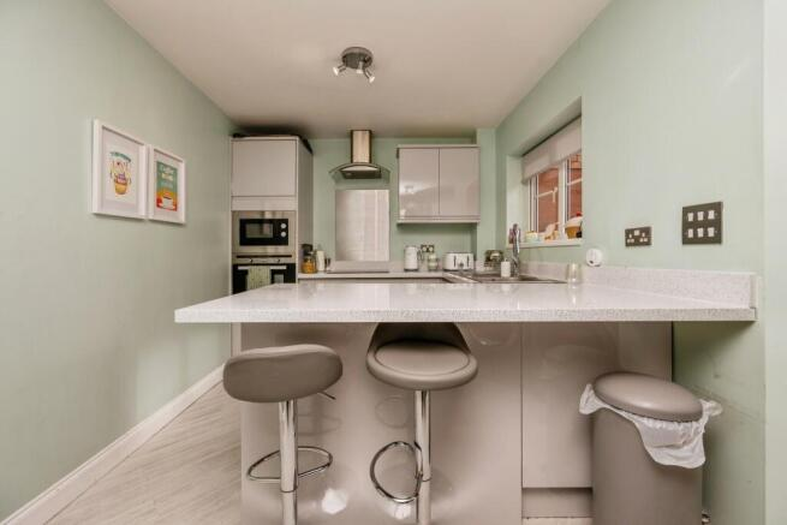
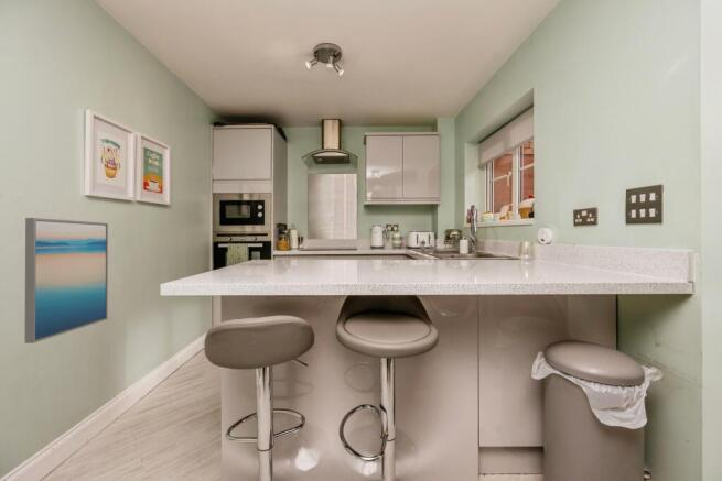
+ wall art (72, 275)
